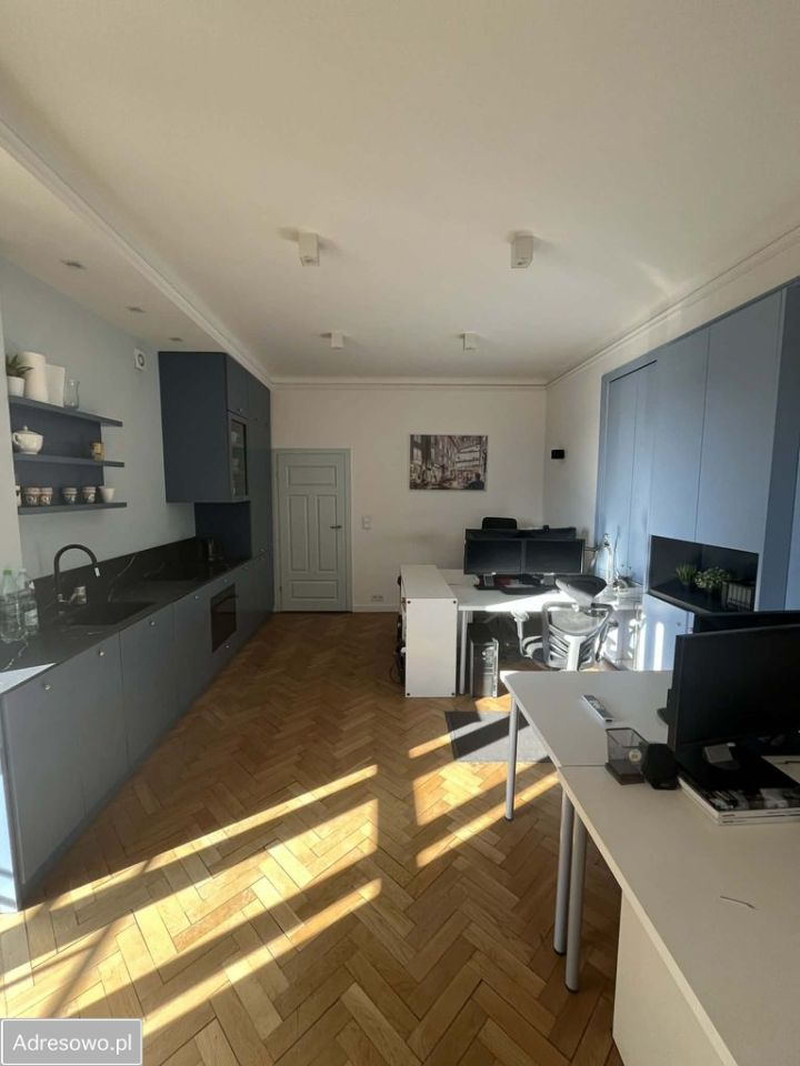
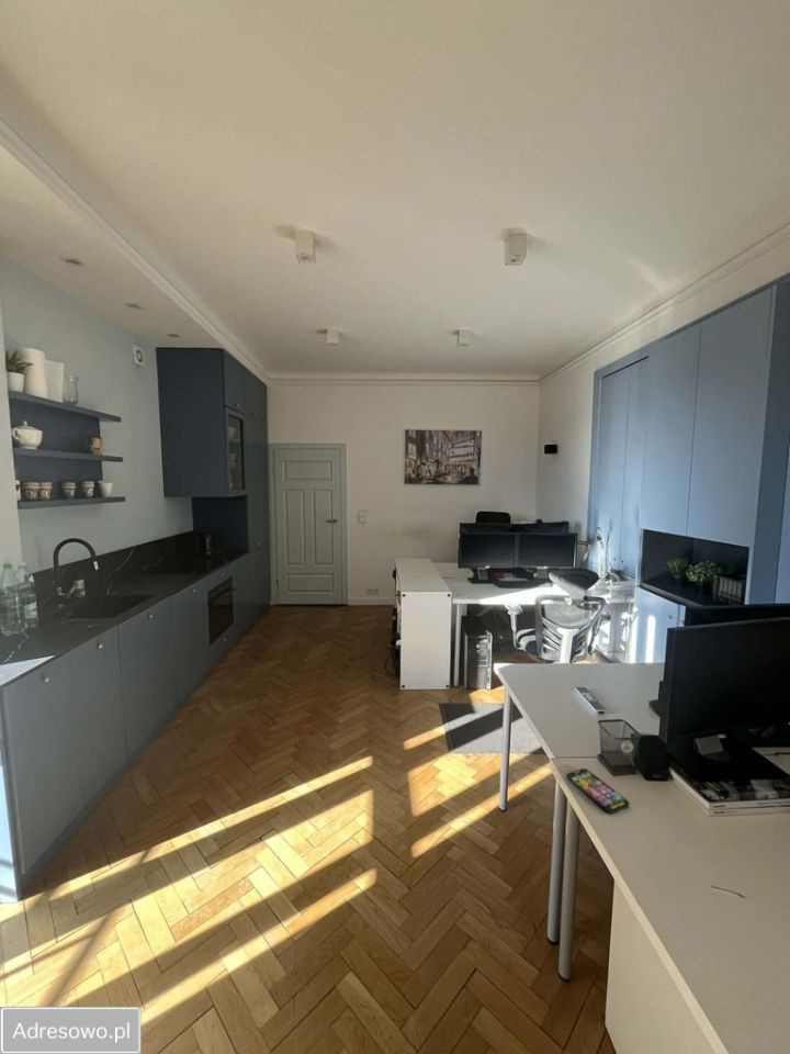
+ smartphone (596, 789)
